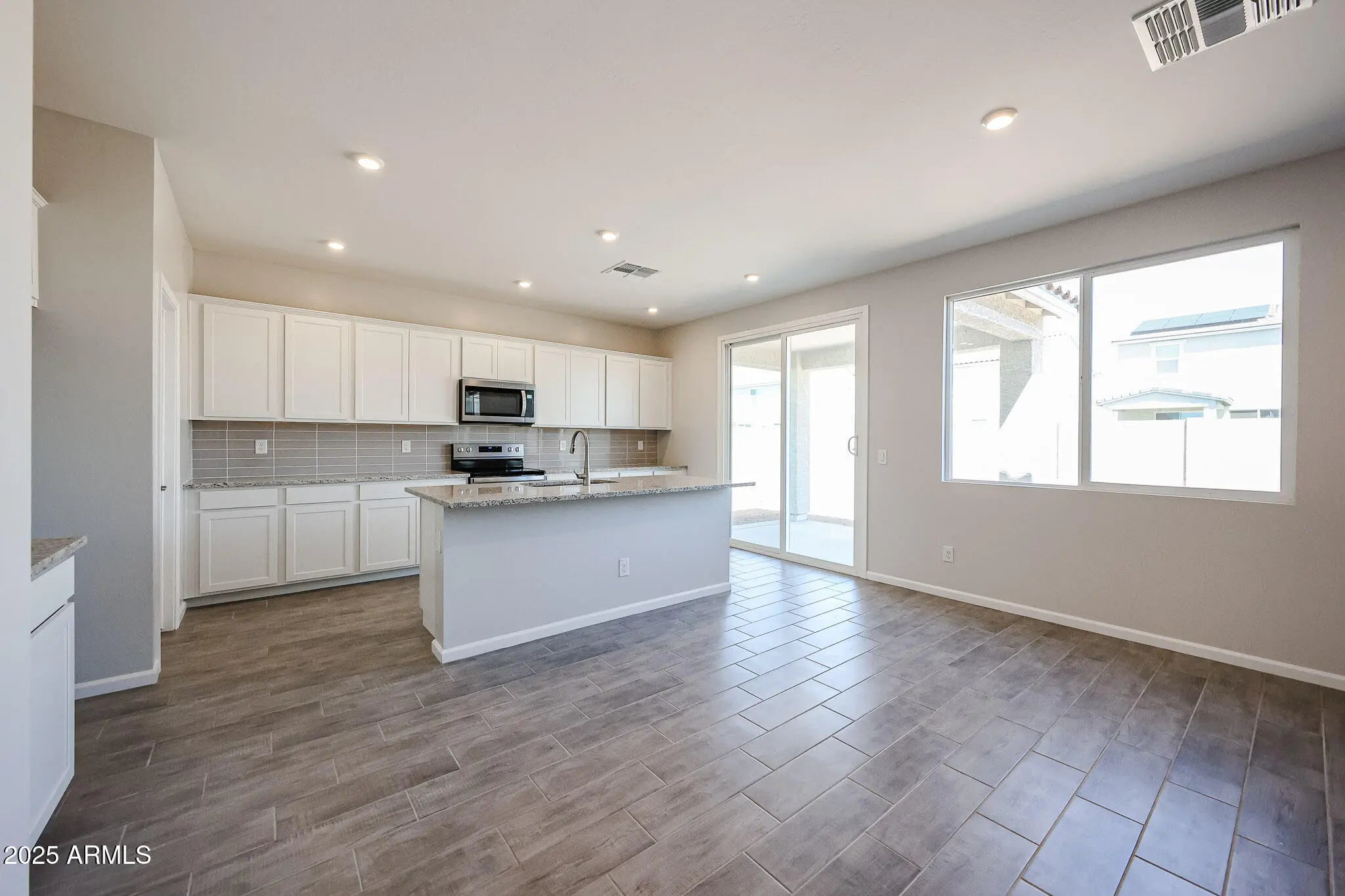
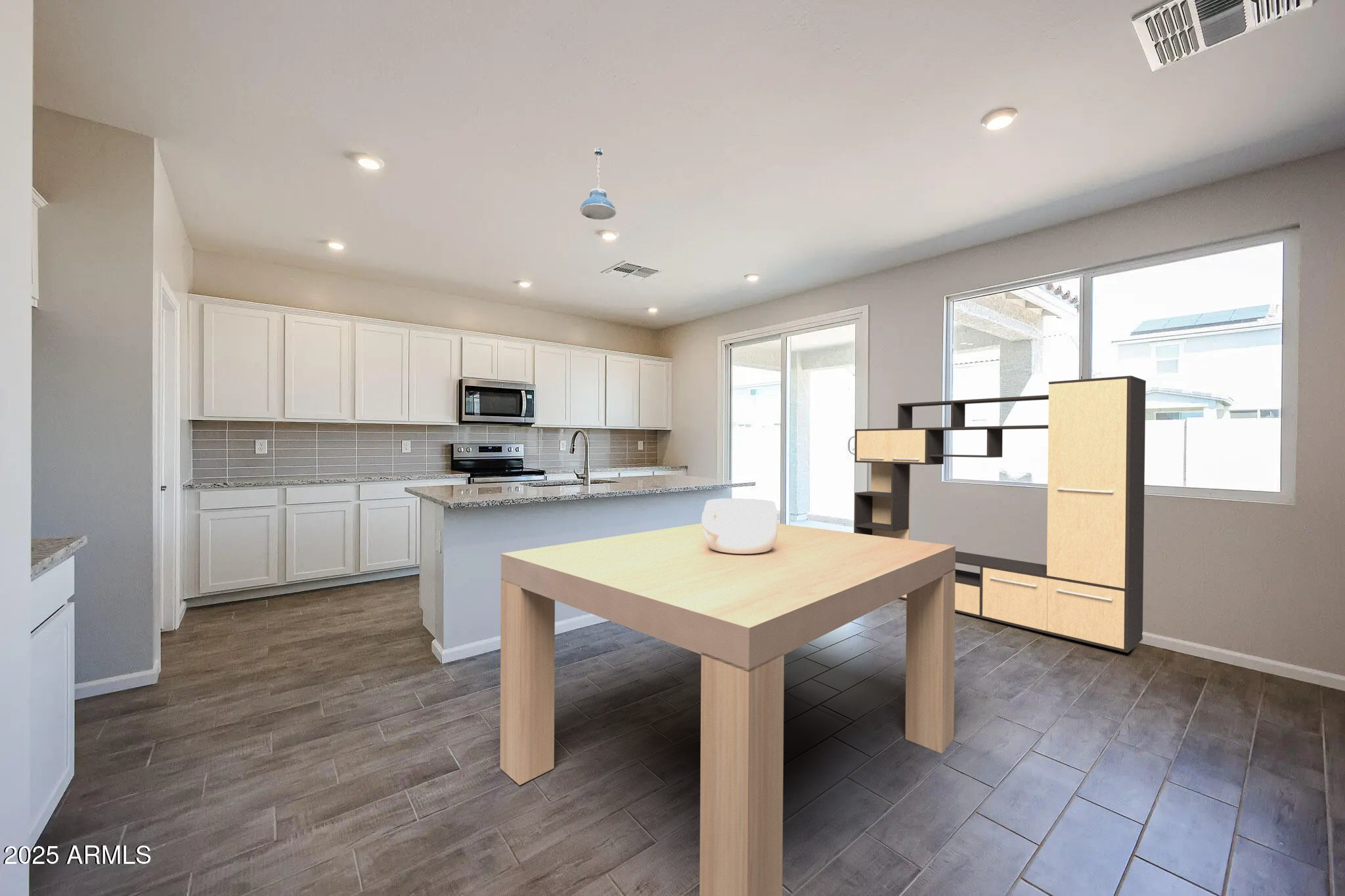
+ pendant light (598, 181)
+ media console (971, 457)
+ dining table (739, 628)
